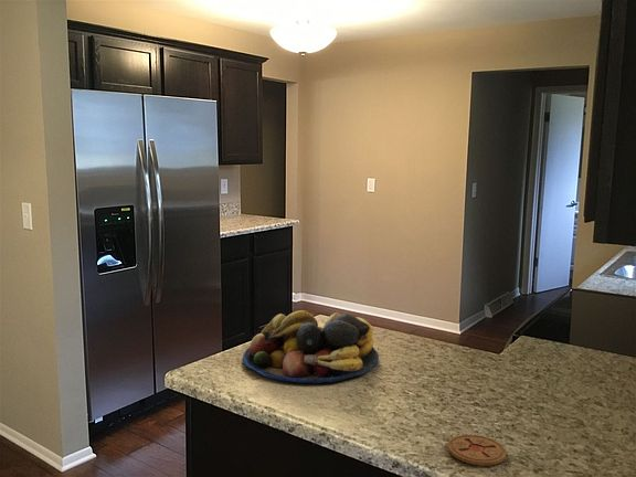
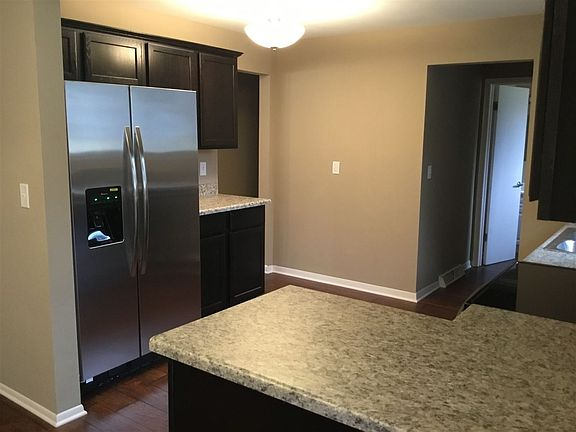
- fruit bowl (309, 333)
- coaster (476, 449)
